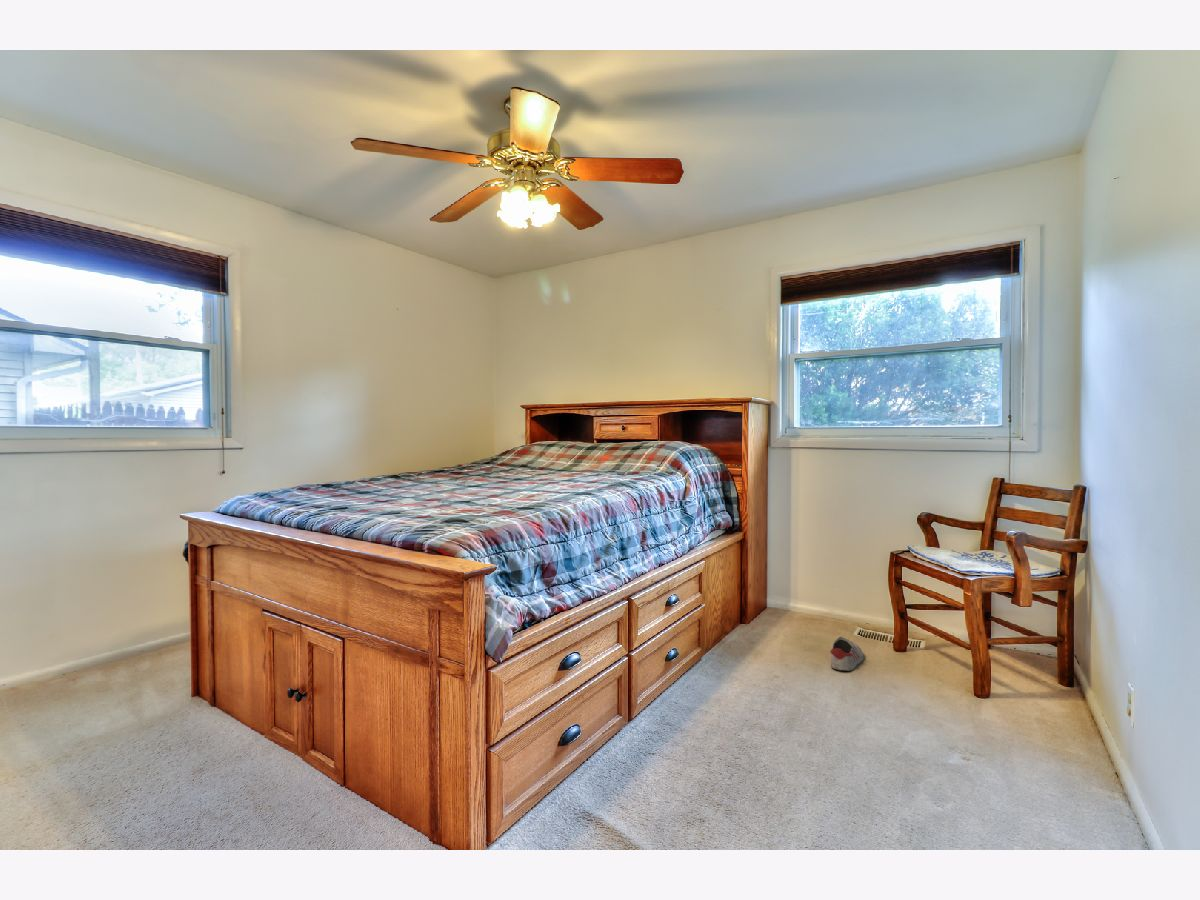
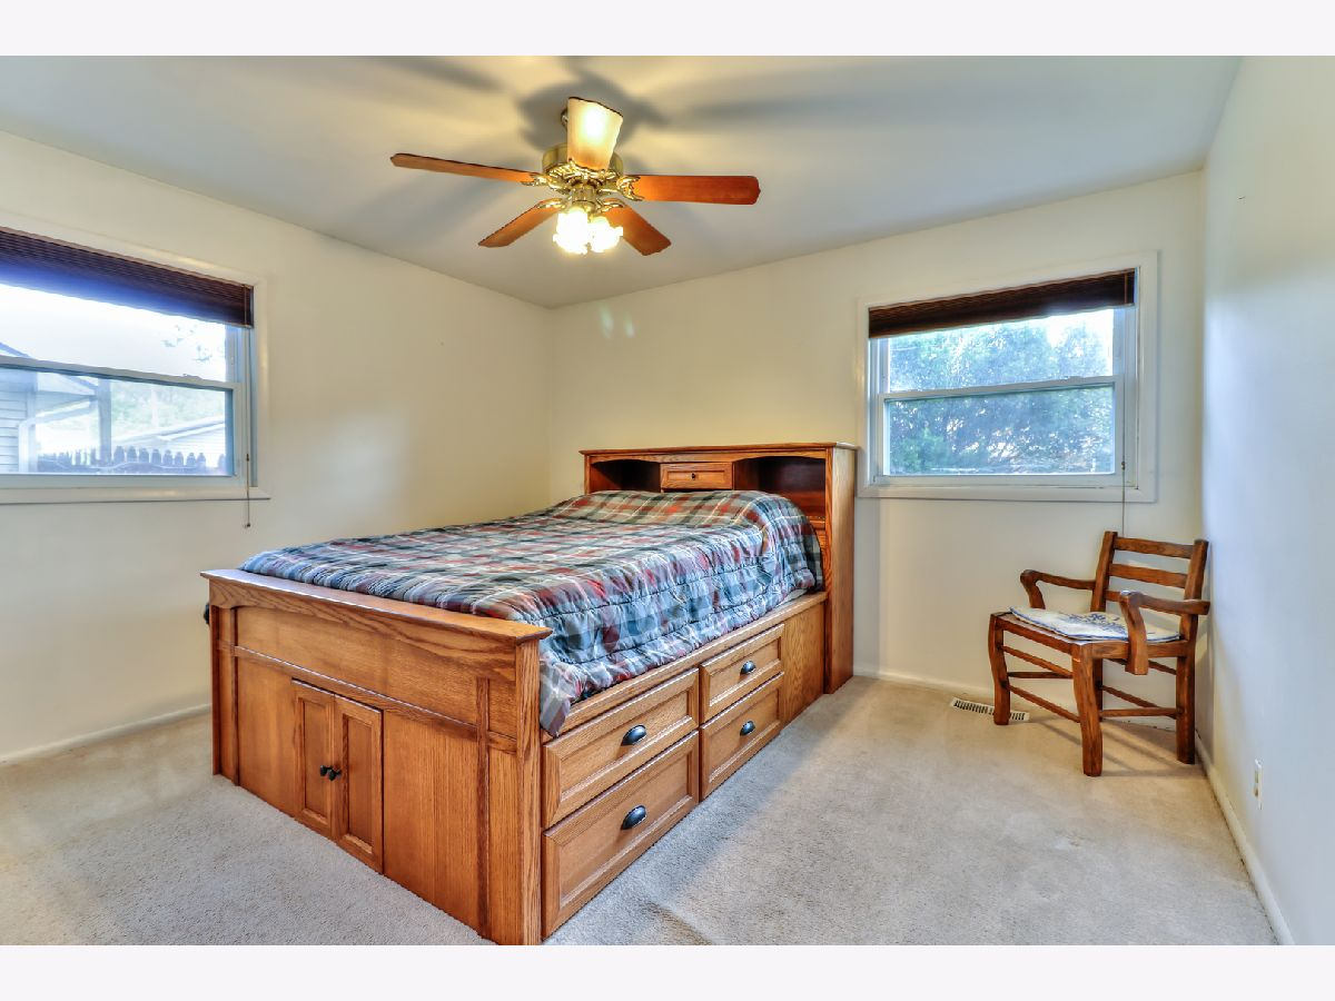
- shoe (846, 648)
